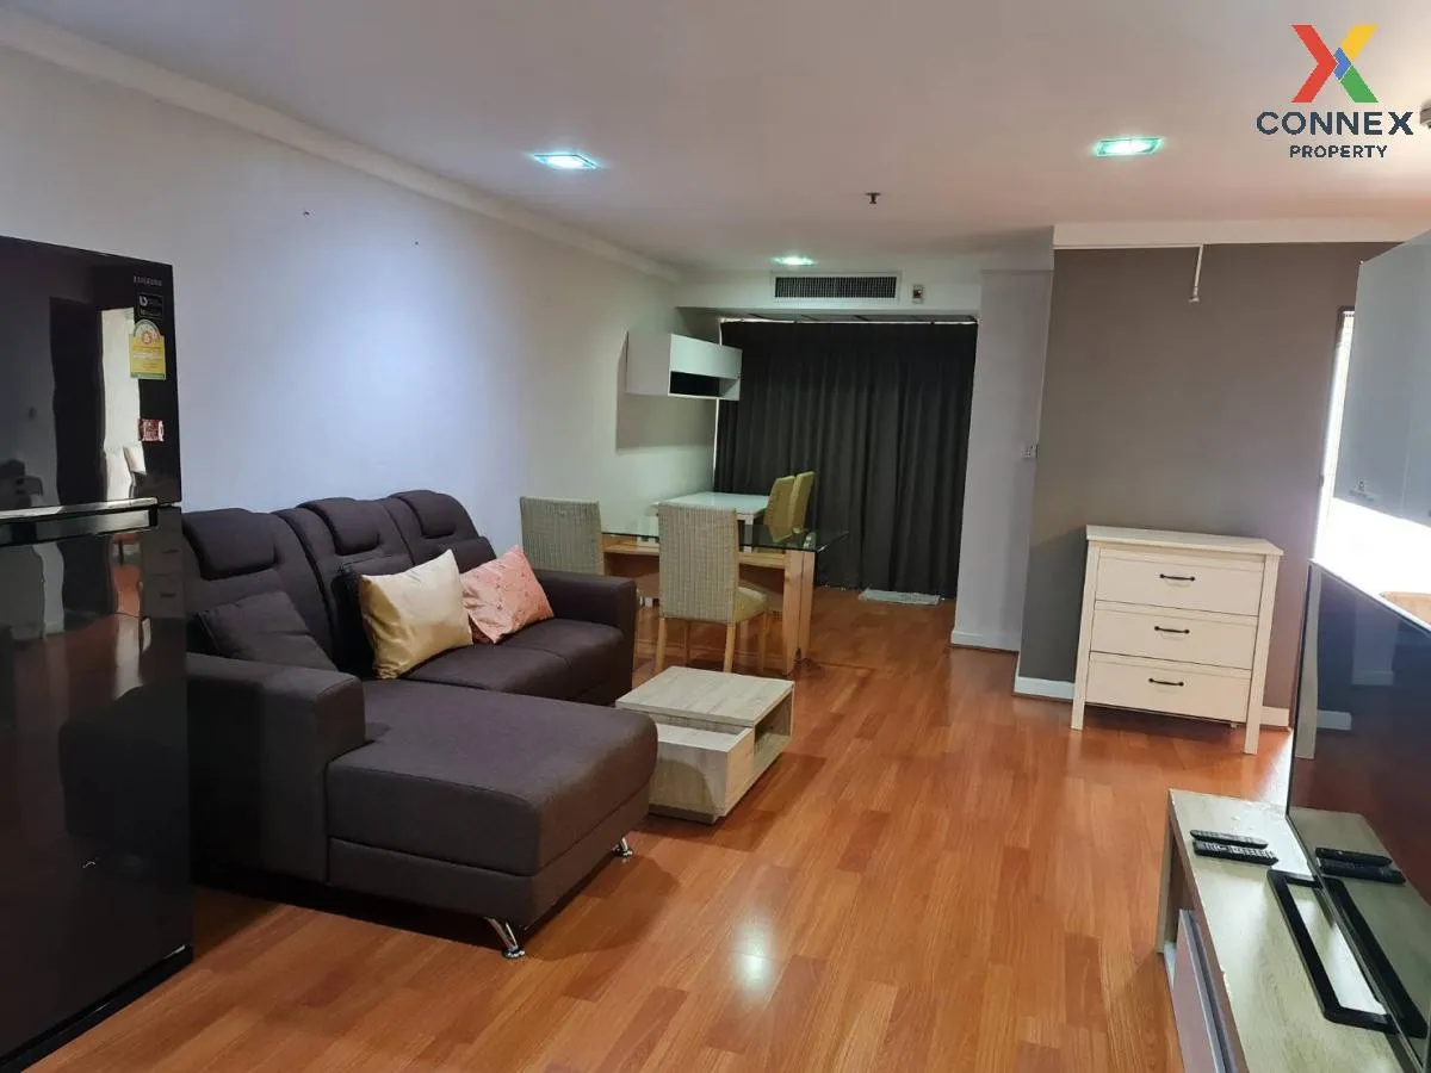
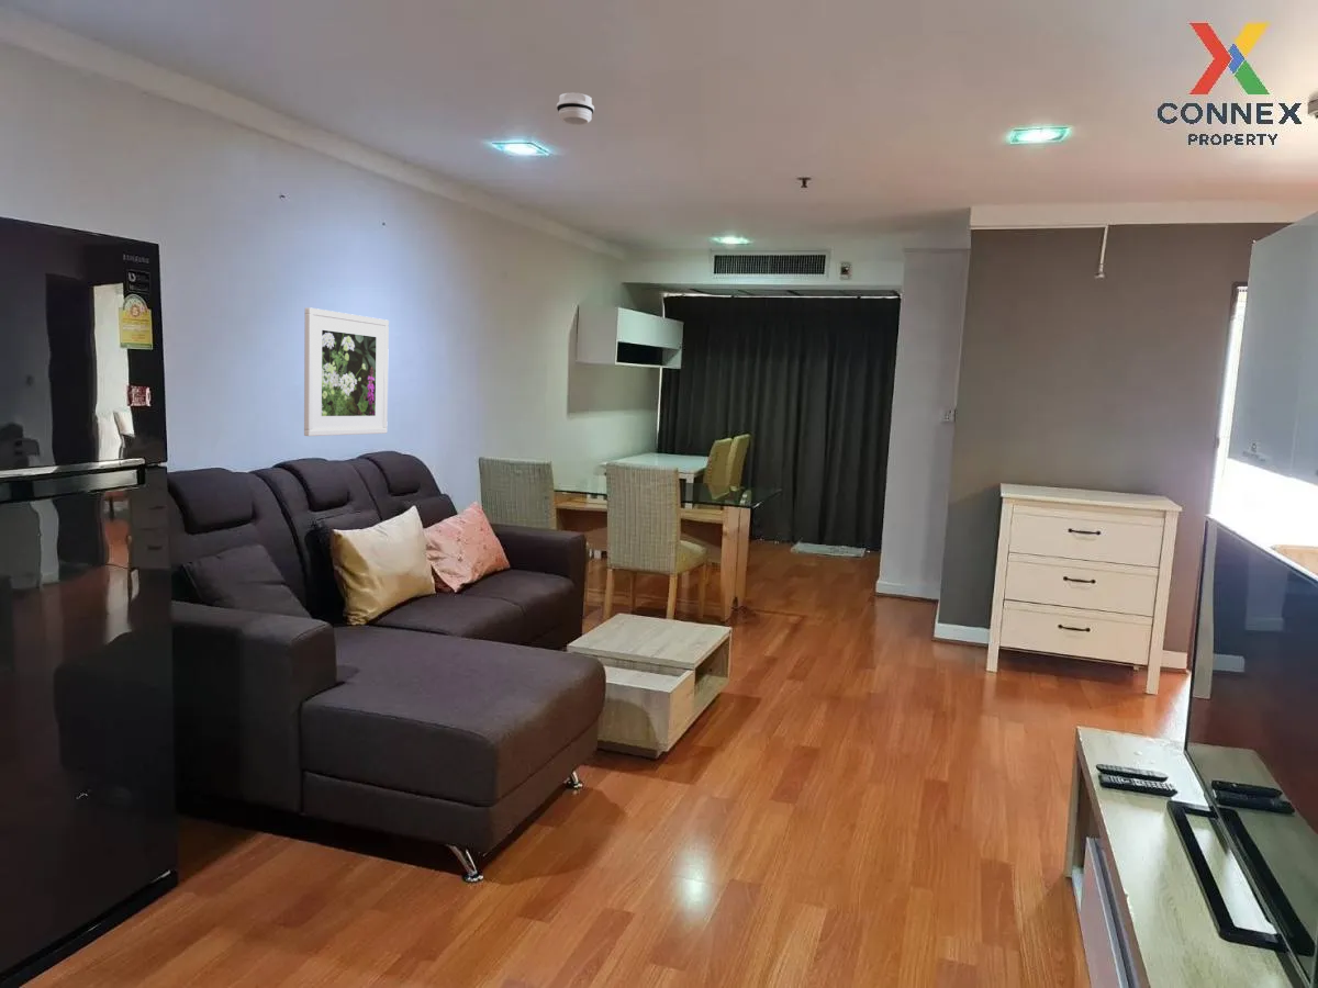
+ smoke detector (574, 109)
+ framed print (348, 374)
